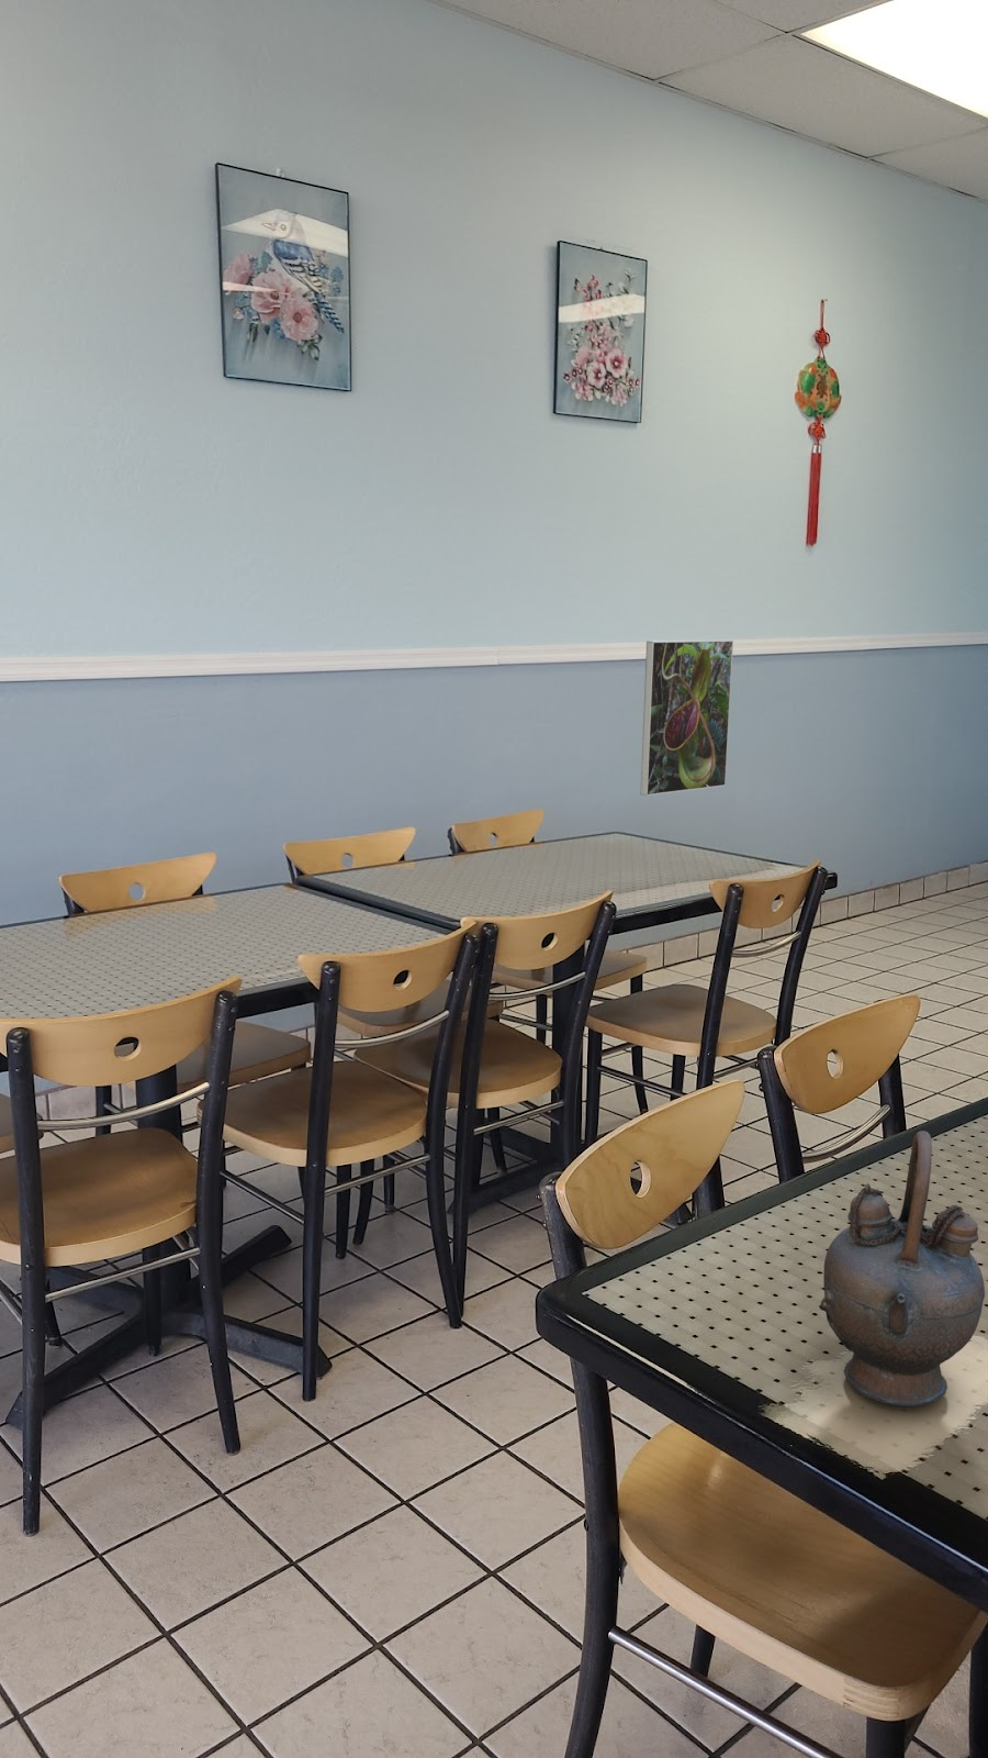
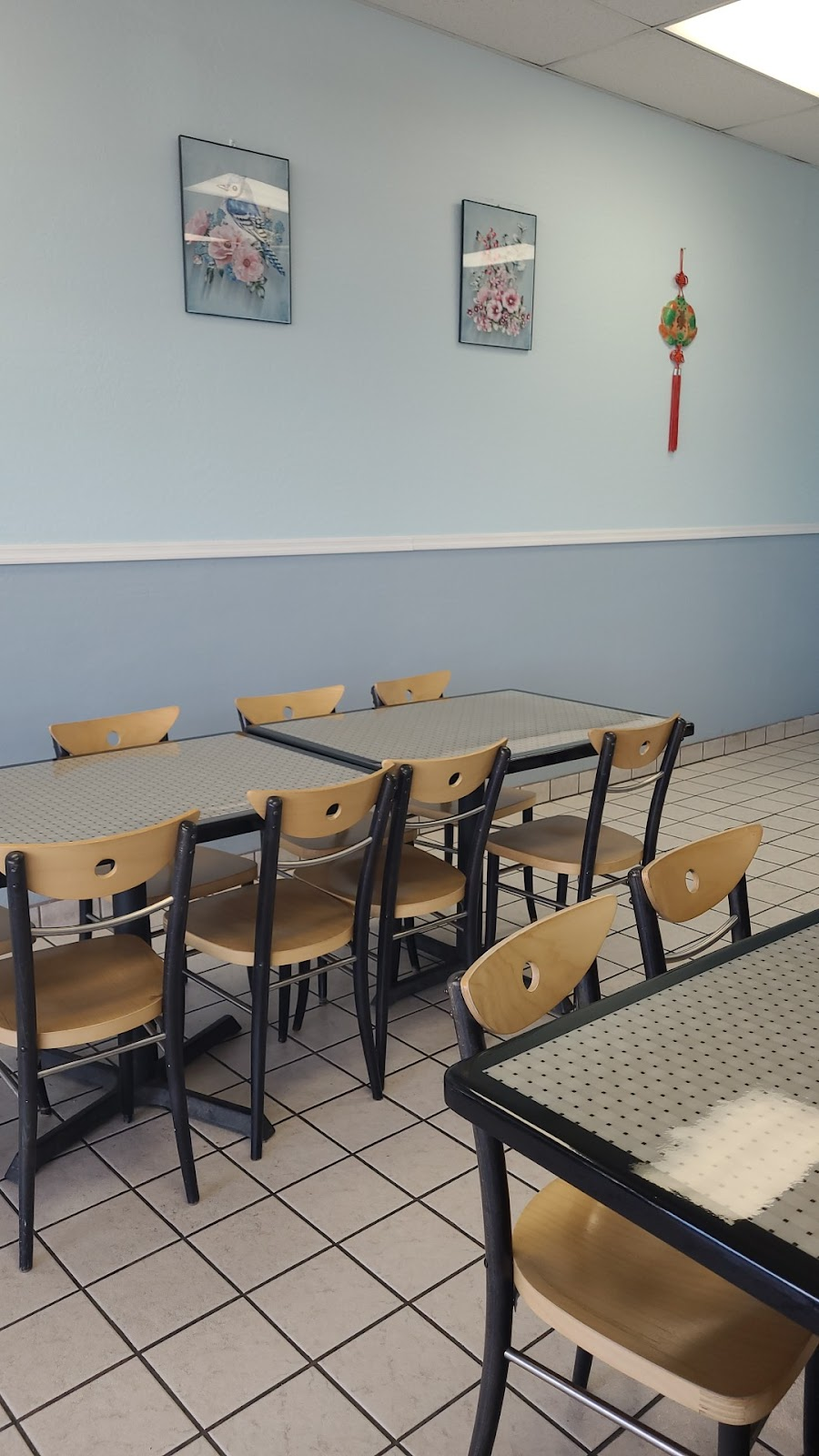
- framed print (688, 715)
- teapot (902, 1267)
